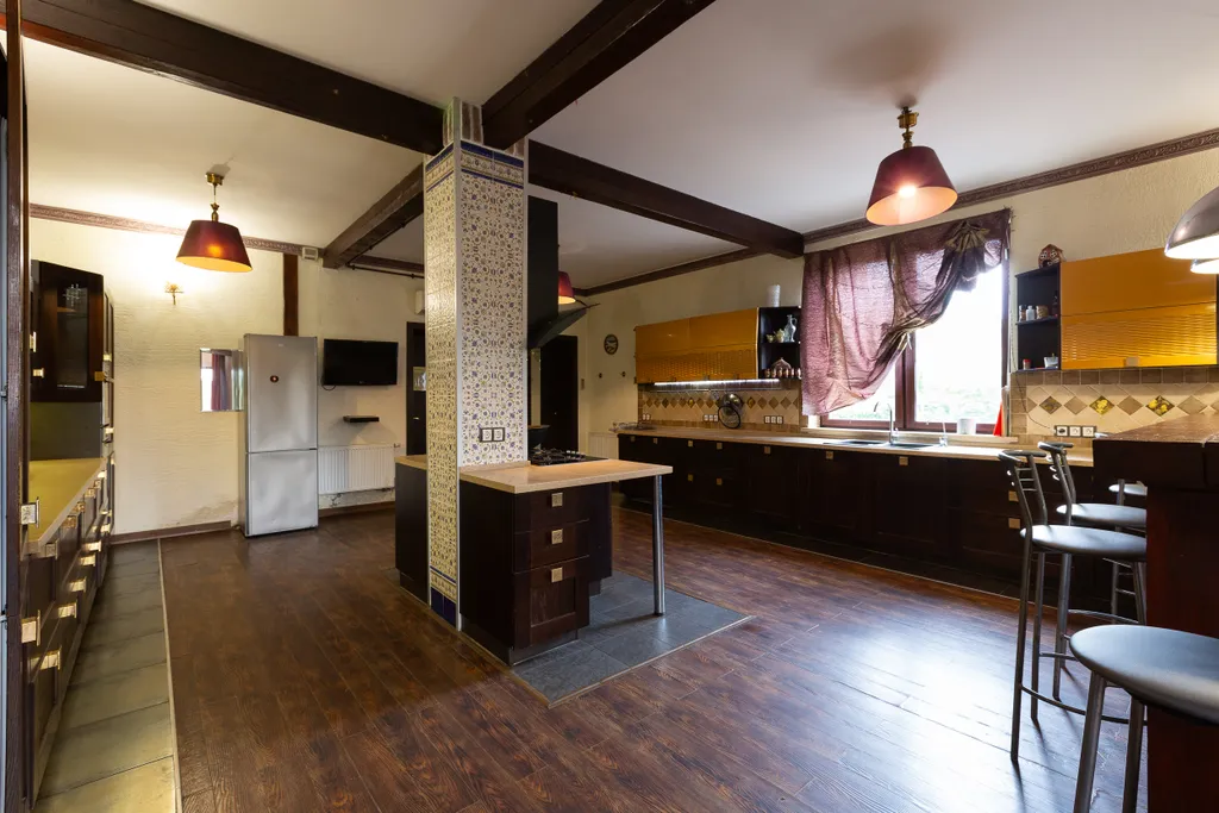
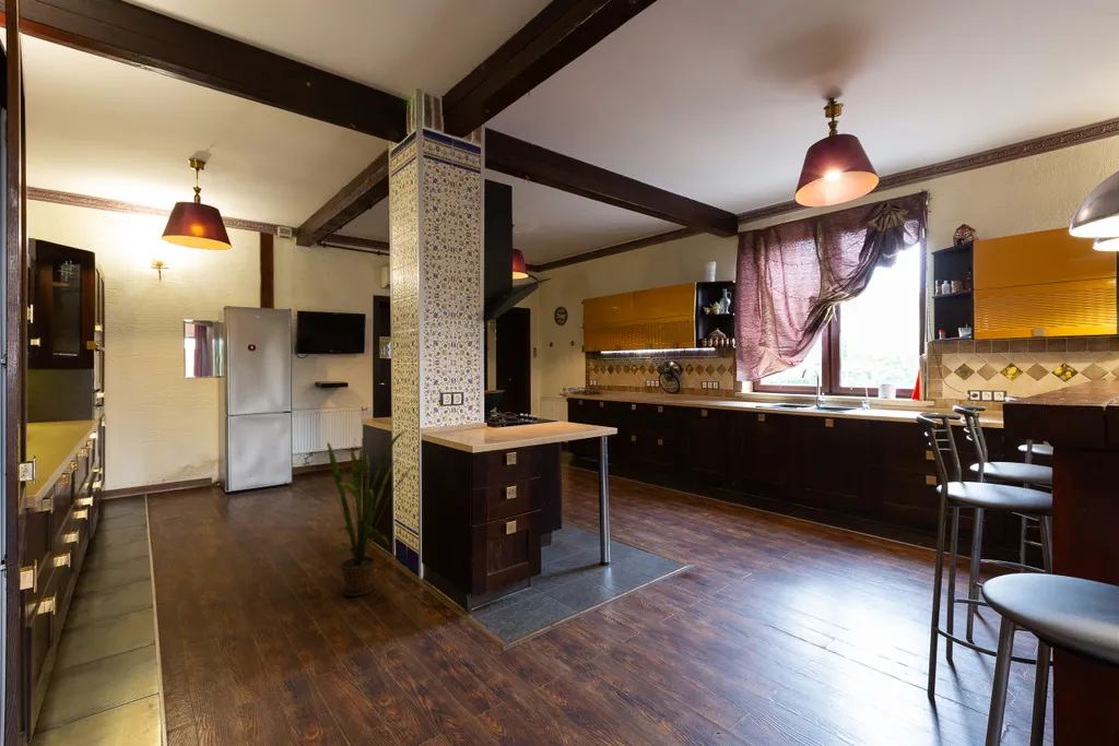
+ house plant (365, 510)
